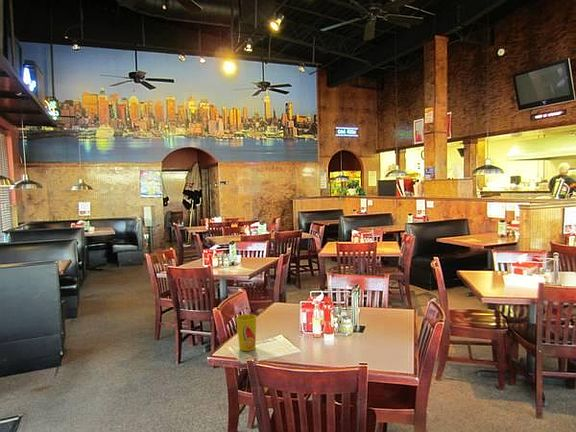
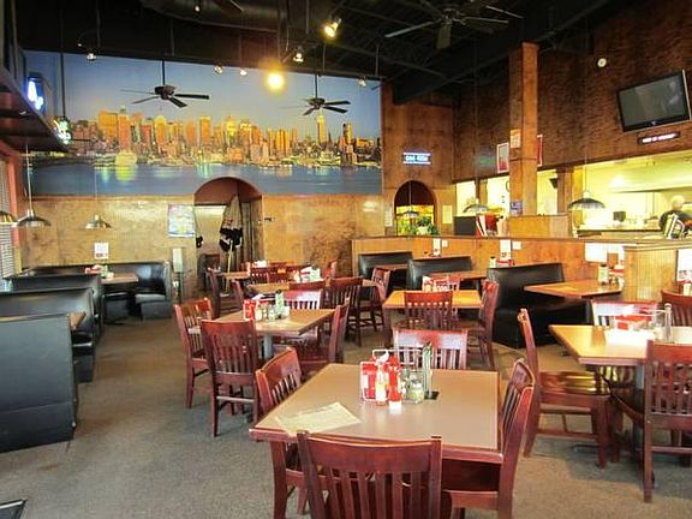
- cup (246, 332)
